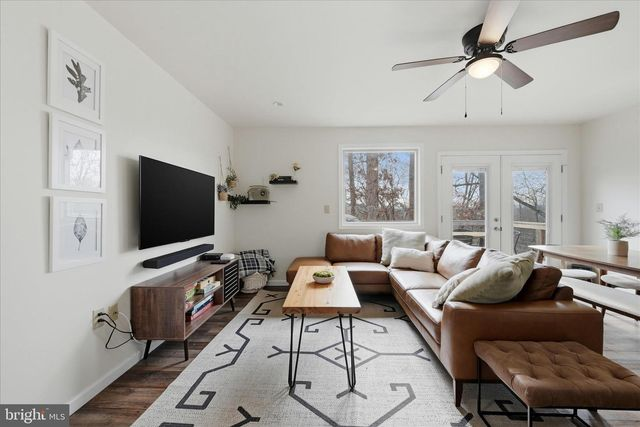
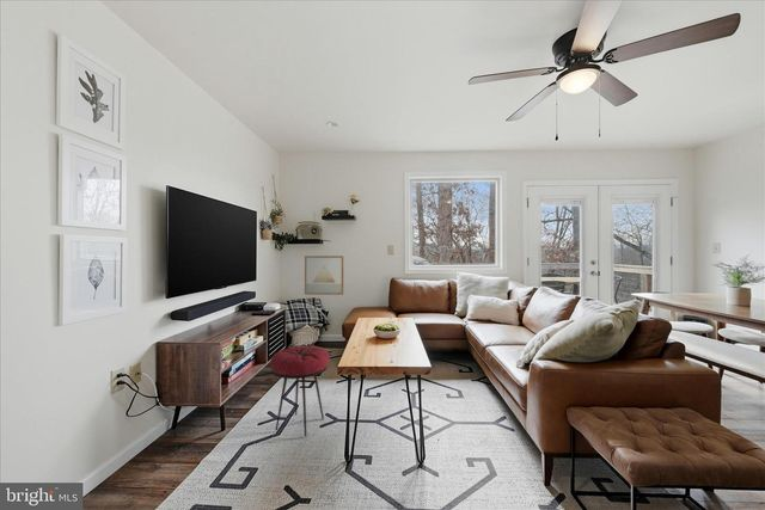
+ stool (302, 387)
+ wall art (324, 275)
